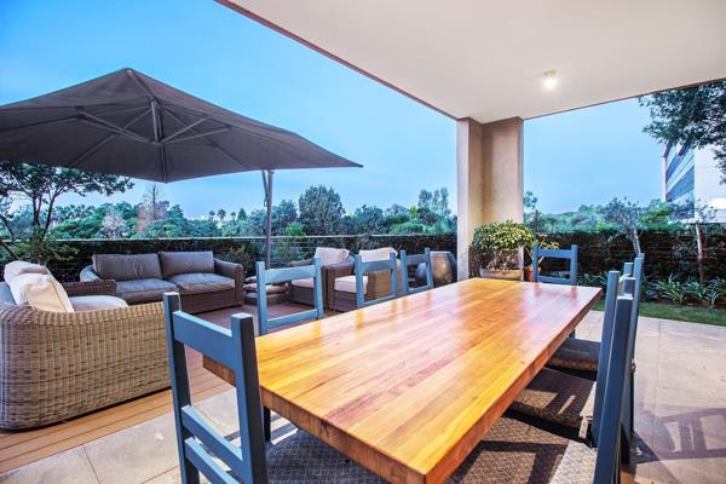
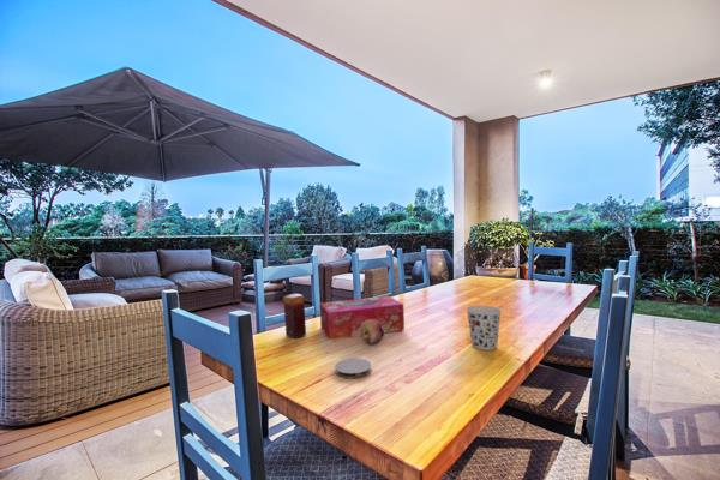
+ candle (294, 314)
+ fruit (372, 331)
+ tissue box (361, 316)
+ coaster (353, 367)
+ cup (484, 328)
